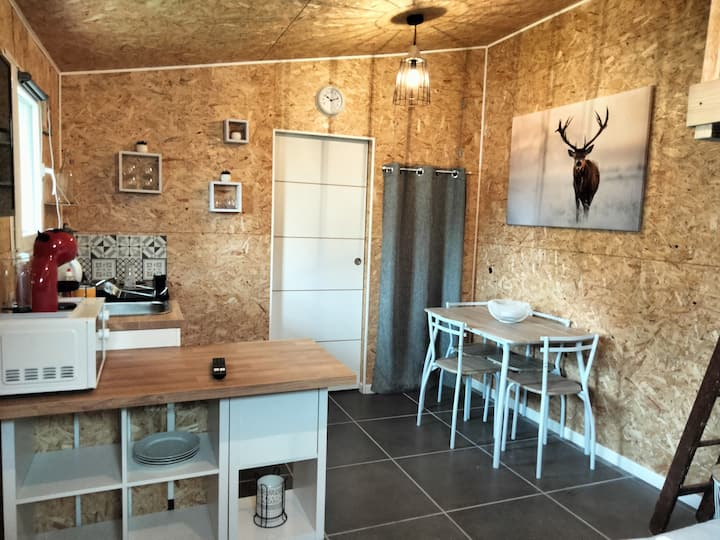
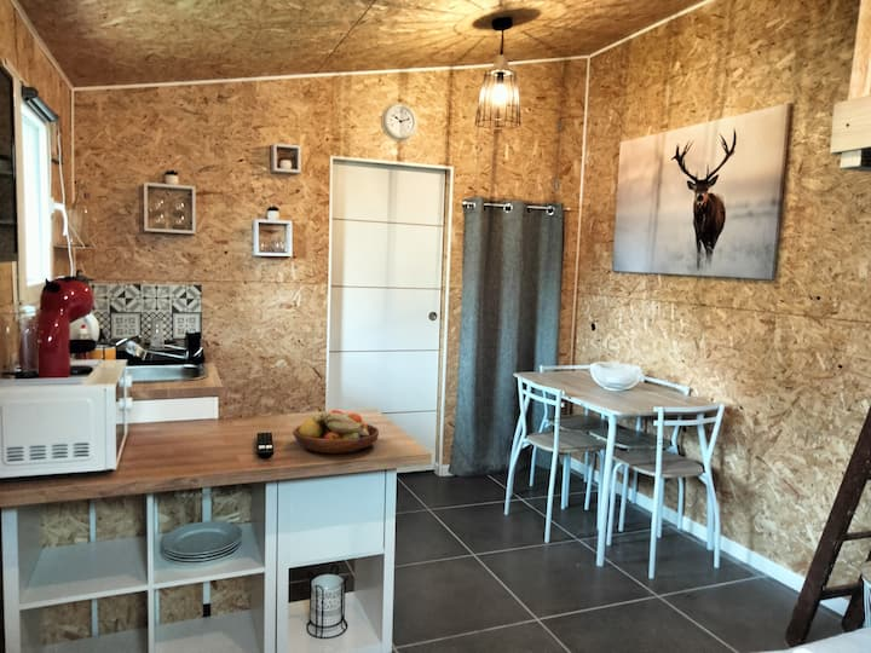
+ fruit bowl (336, 427)
